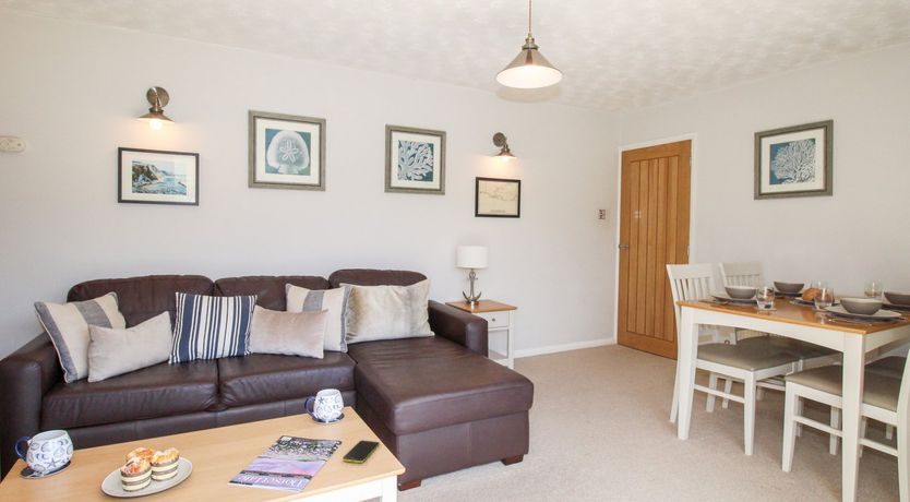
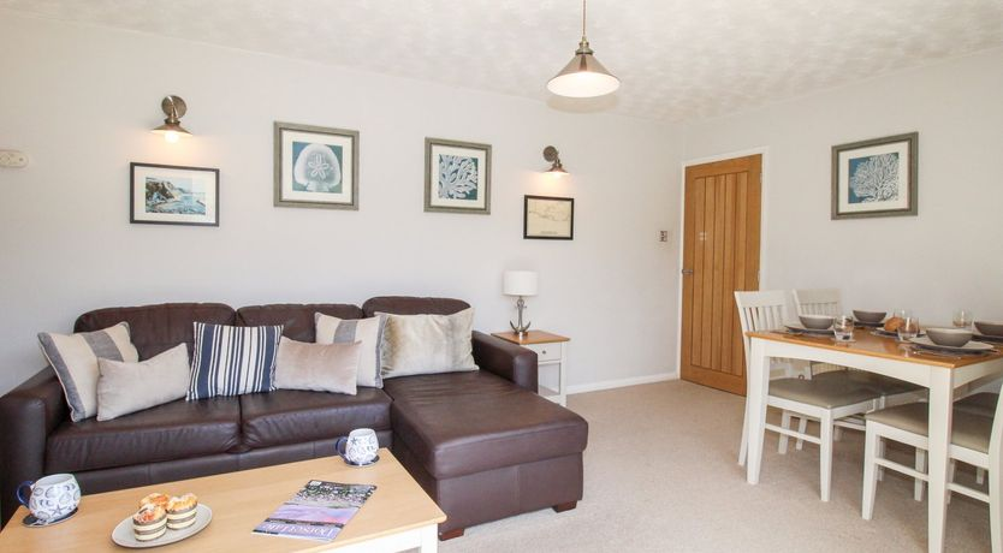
- smartphone (361, 451)
